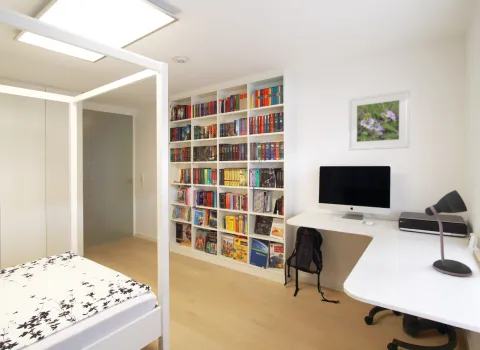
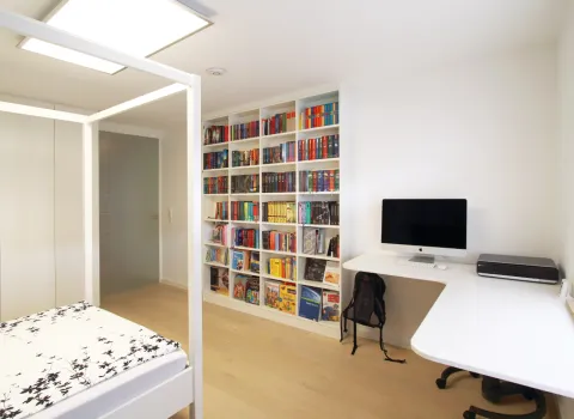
- desk lamp (442, 229)
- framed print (377, 121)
